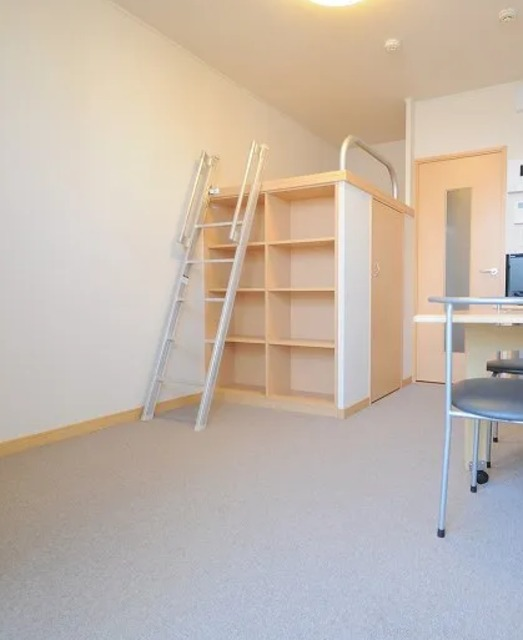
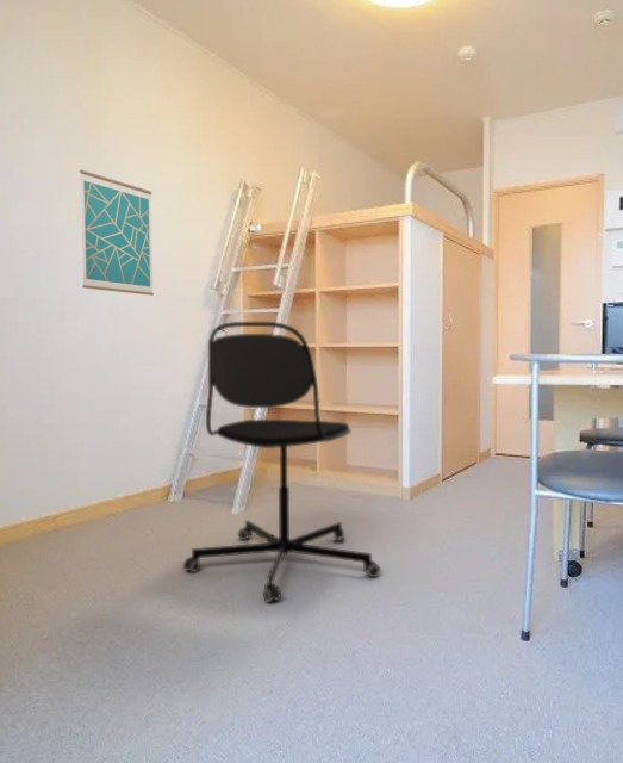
+ wall art (119, 236)
+ office chair (291, 445)
